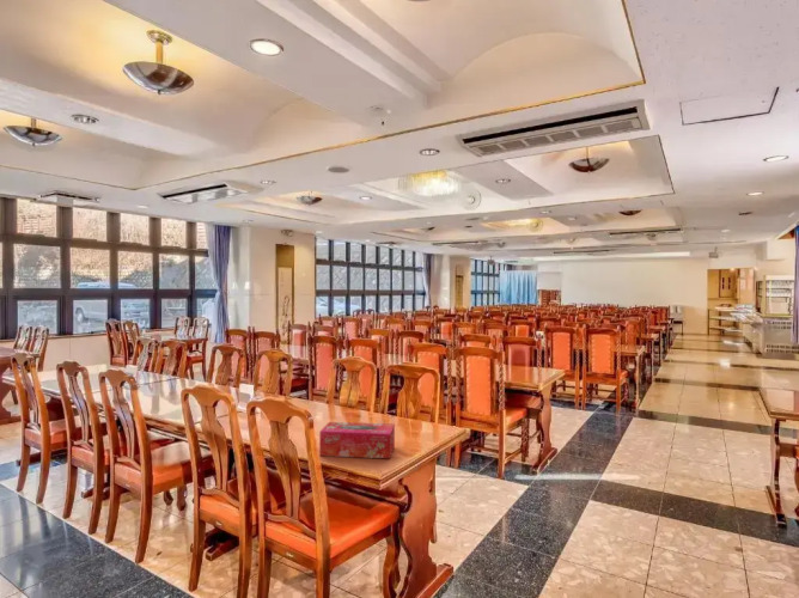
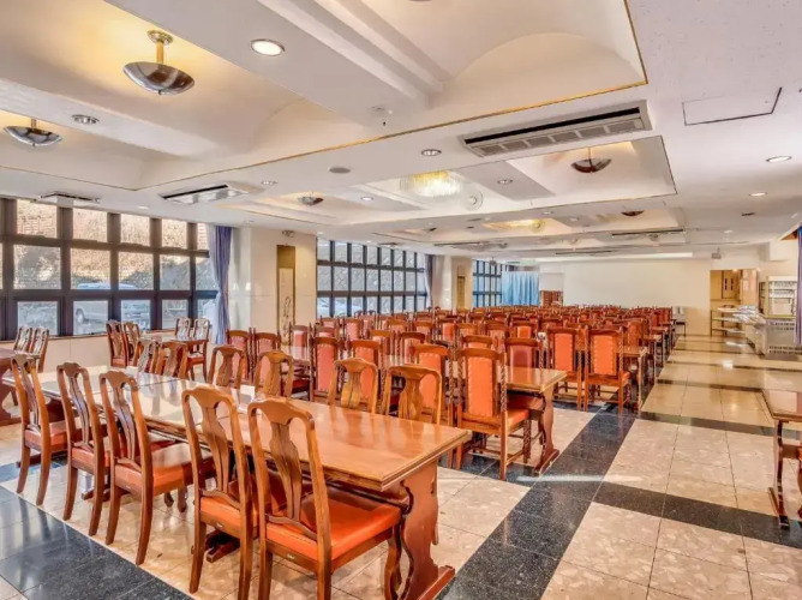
- tissue box (358, 439)
